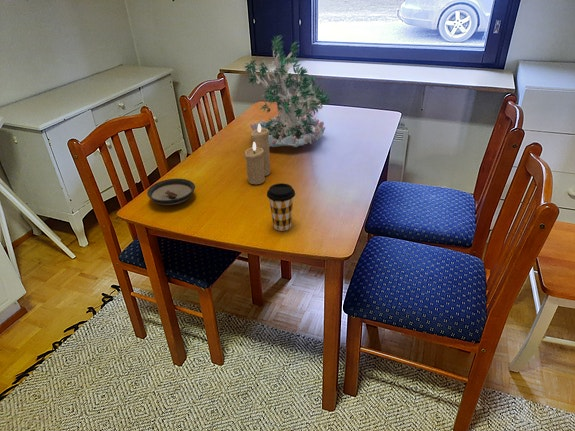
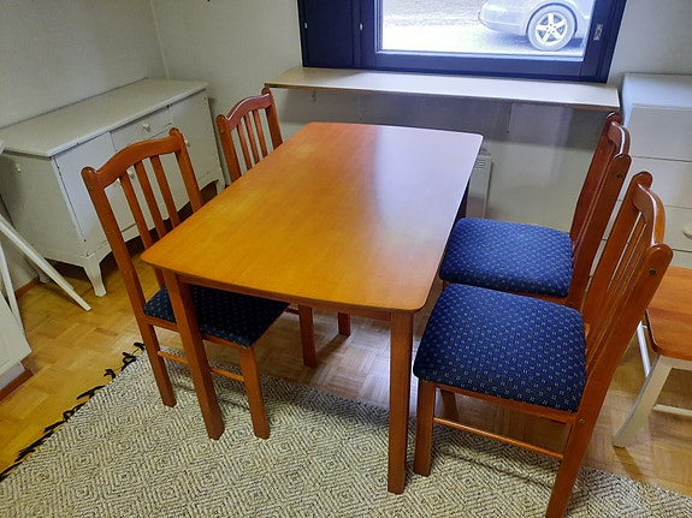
- saucer (172, 194)
- plant (288, 90)
- candle (257, 152)
- coffee cup (281, 207)
